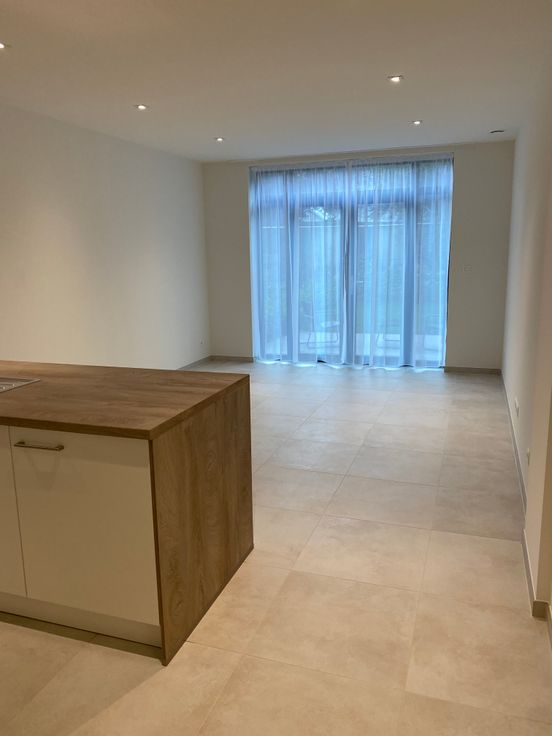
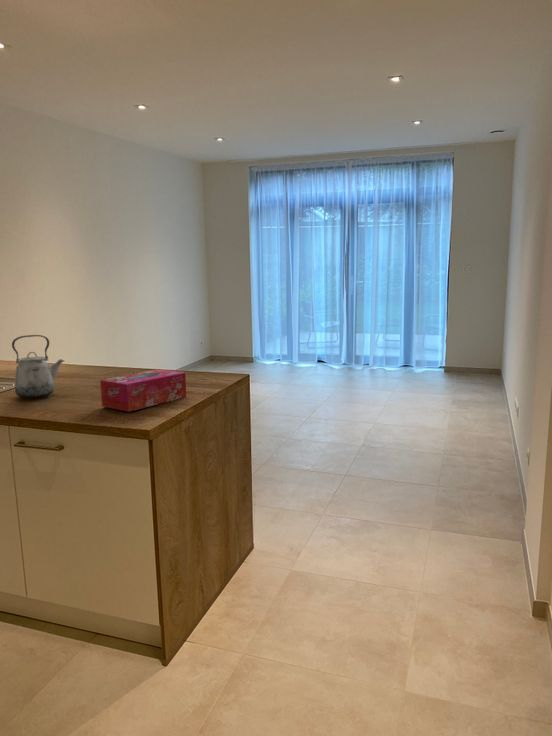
+ kettle (39, 365)
+ tissue box (144, 388)
